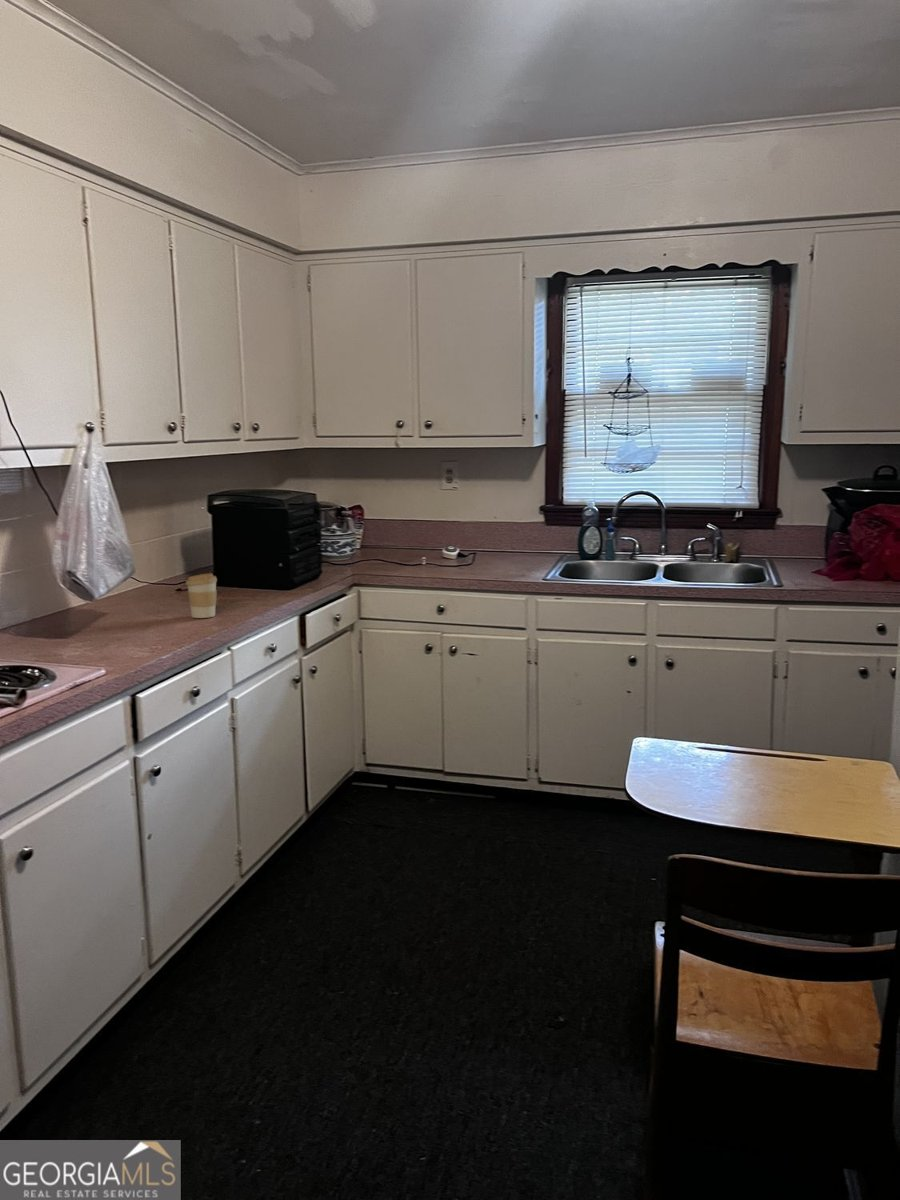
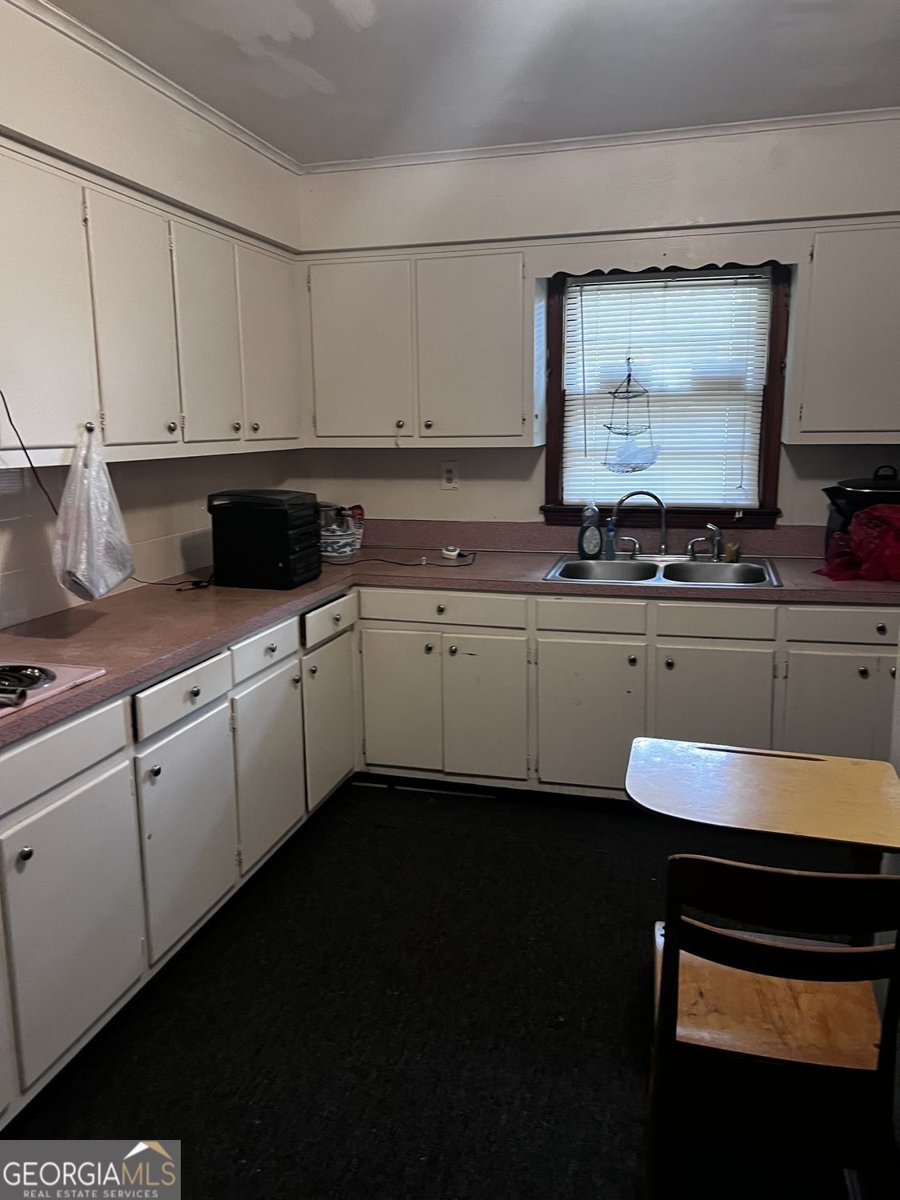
- coffee cup (202, 595)
